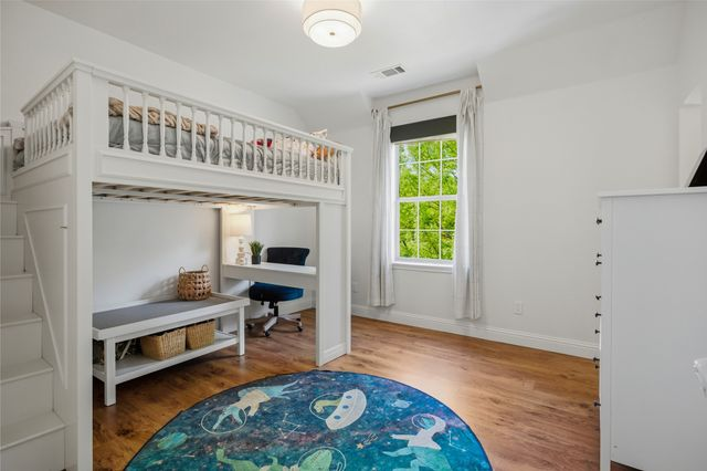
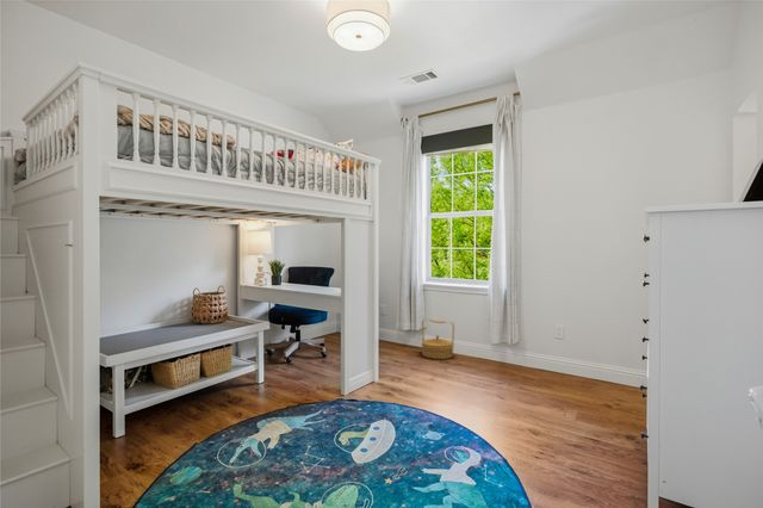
+ basket (438, 336)
